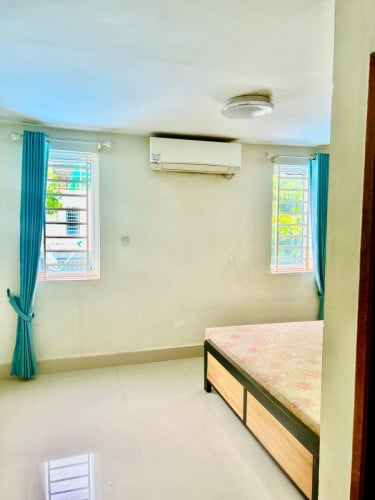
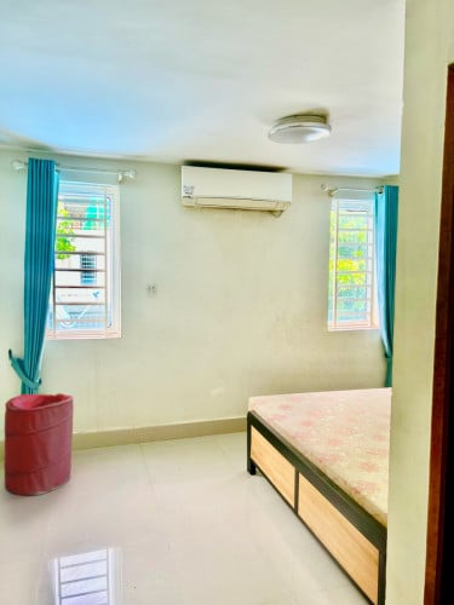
+ laundry hamper (39, 438)
